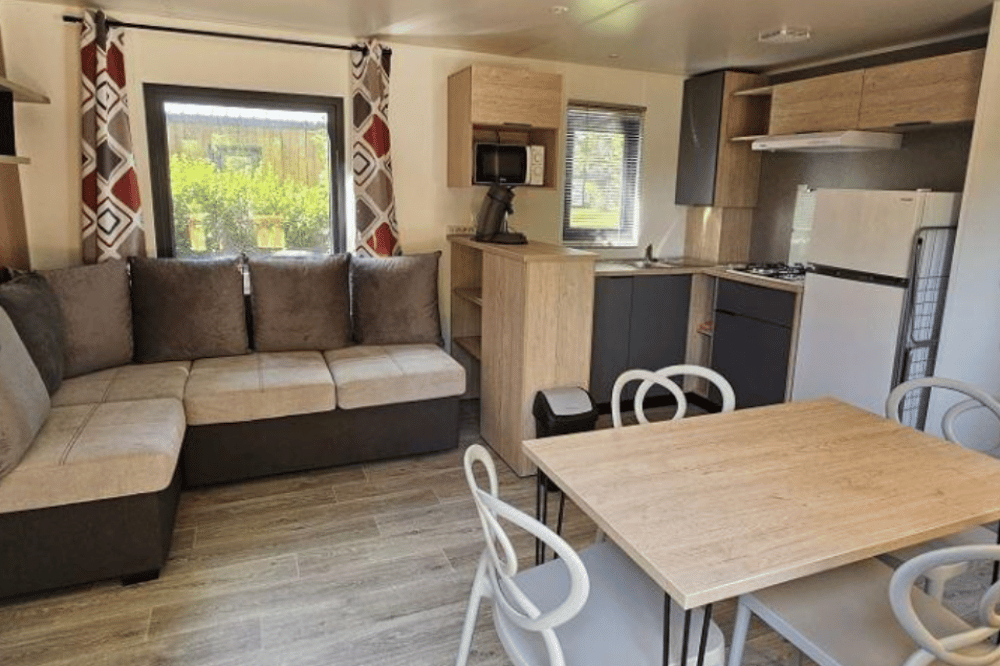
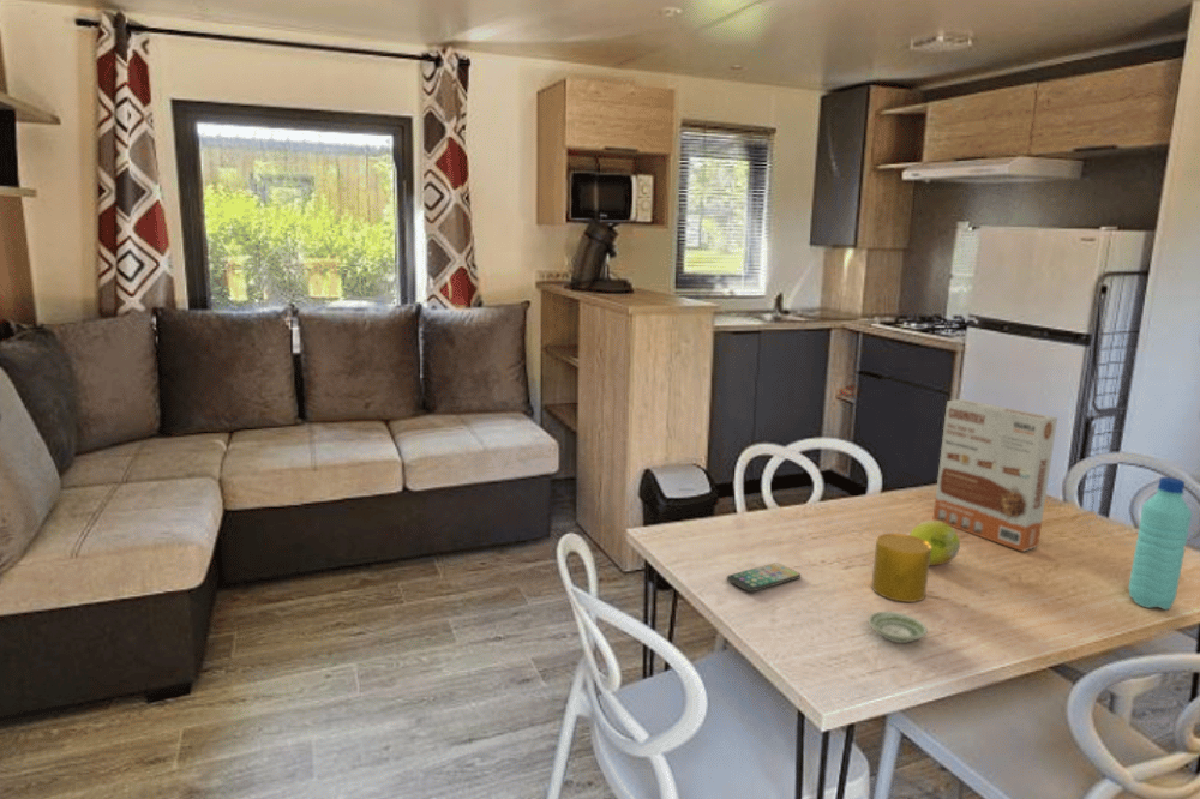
+ fruit (932, 542)
+ cup (900, 566)
+ smartphone (763, 576)
+ cereal box (991, 471)
+ water bottle (1160, 542)
+ saucer (896, 629)
